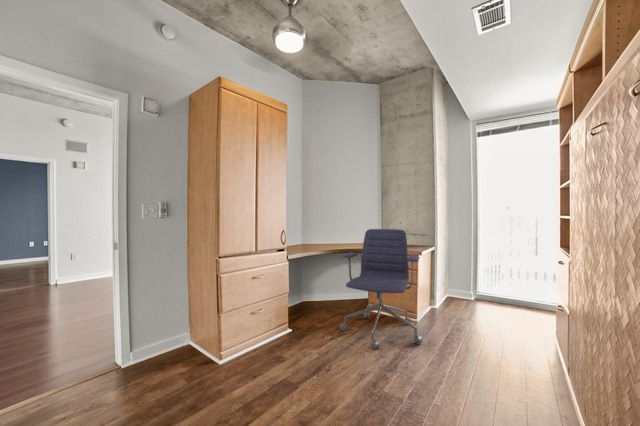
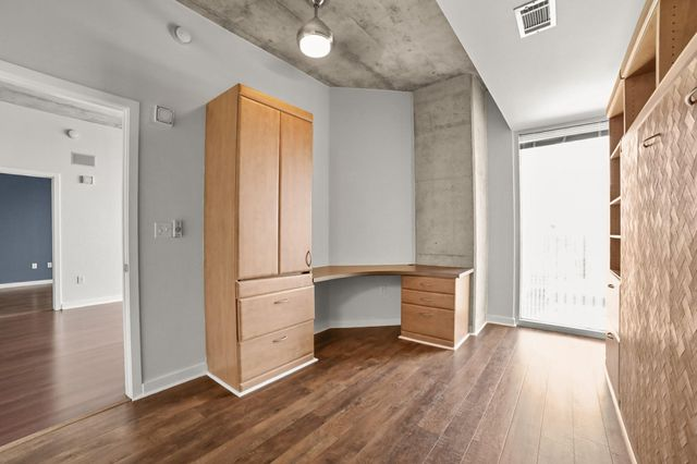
- office chair (380, 281)
